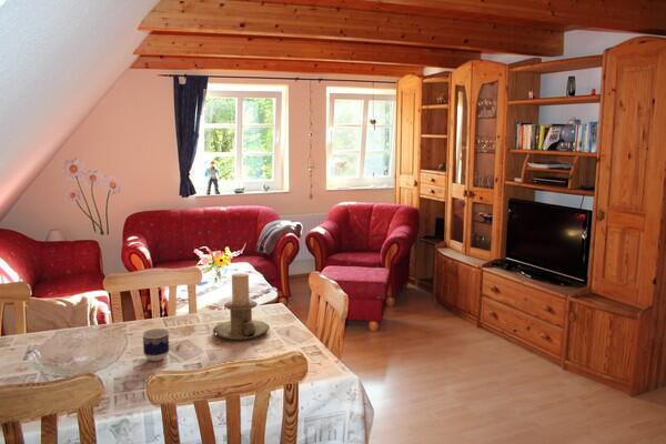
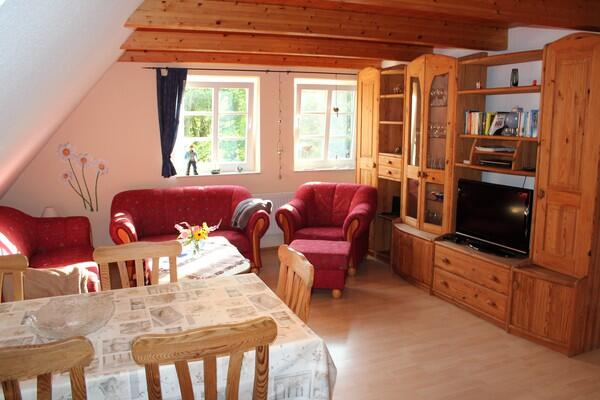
- candle holder (240, 303)
- cup (153, 344)
